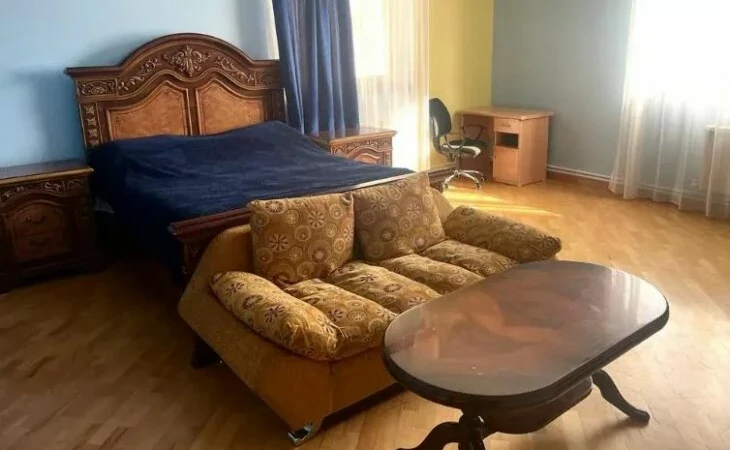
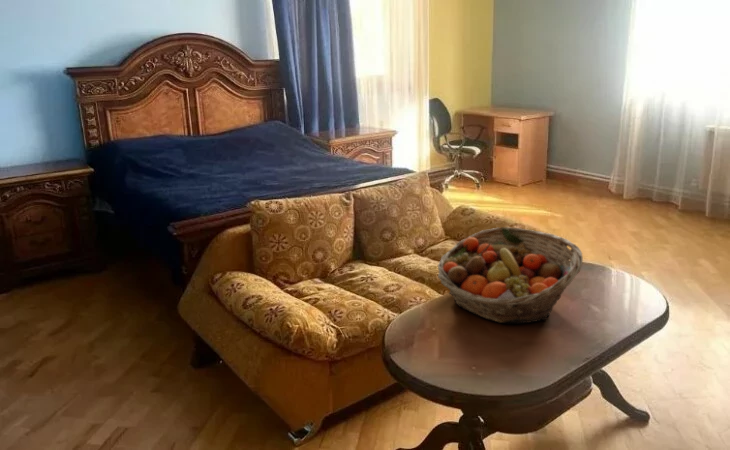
+ fruit basket (506, 272)
